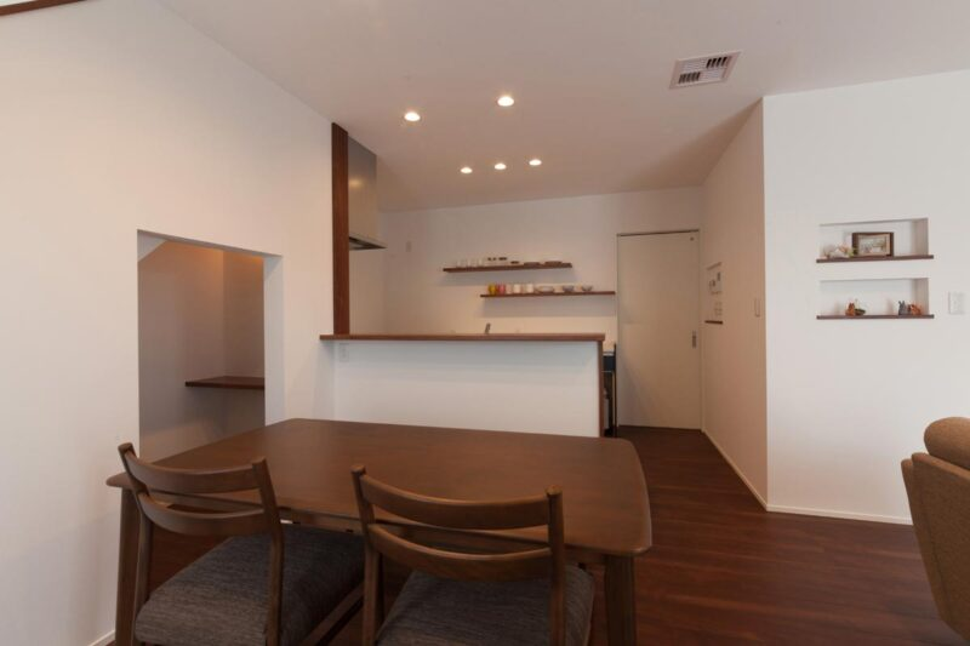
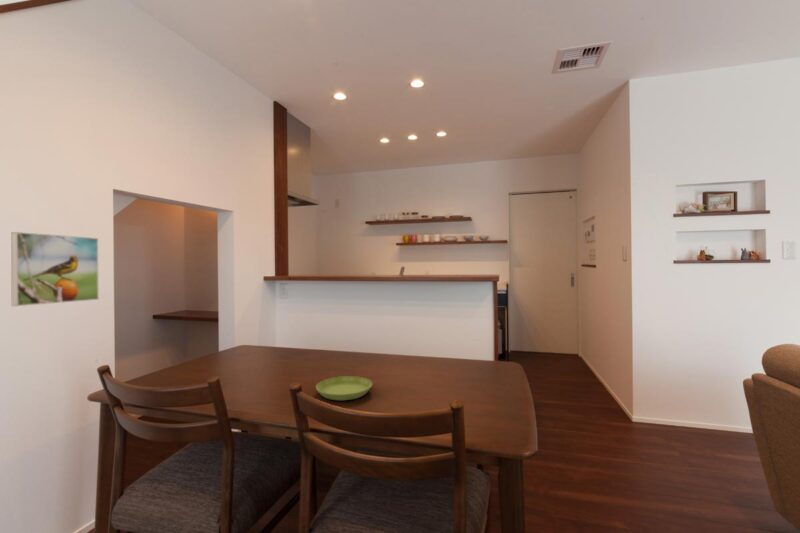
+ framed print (58, 269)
+ saucer (344, 388)
